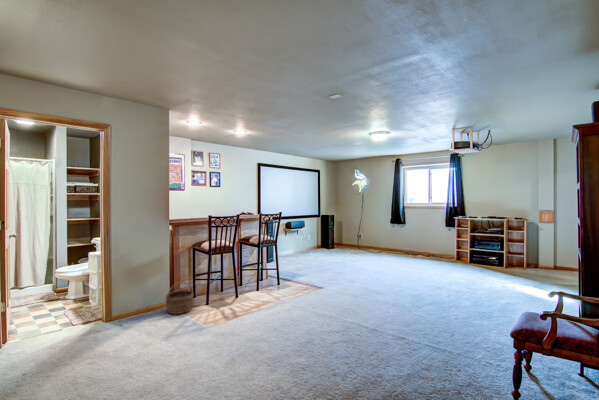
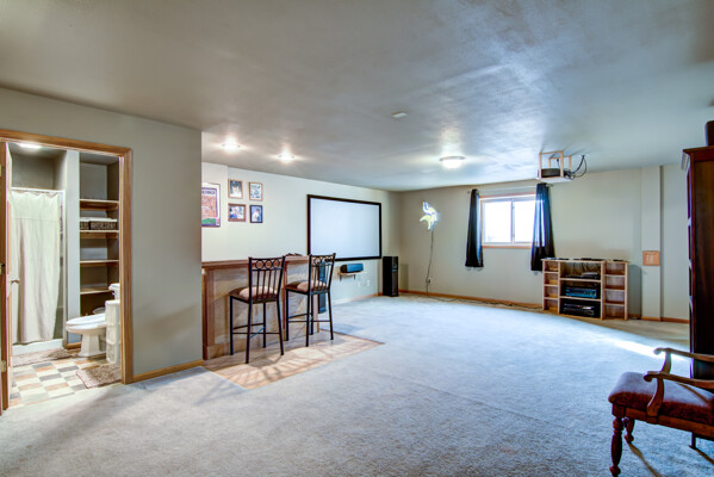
- wicker basket (180, 296)
